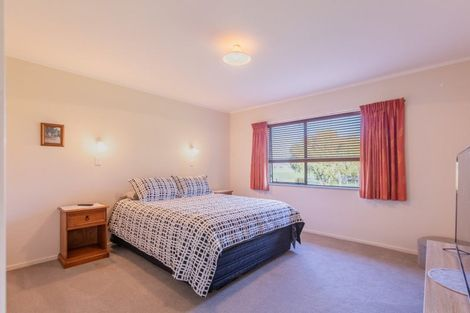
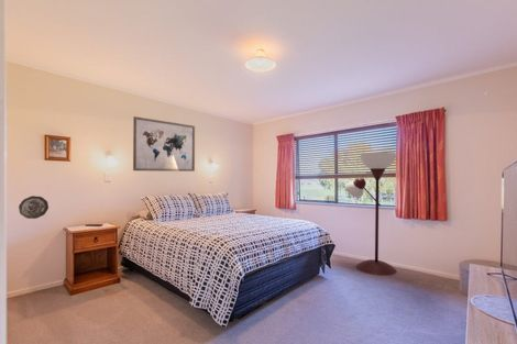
+ floor lamp (375, 210)
+ wall art (166, 146)
+ decorative plate (33, 207)
